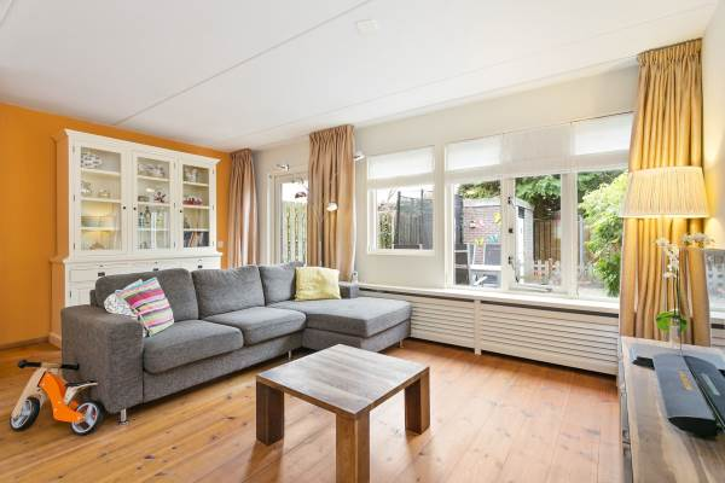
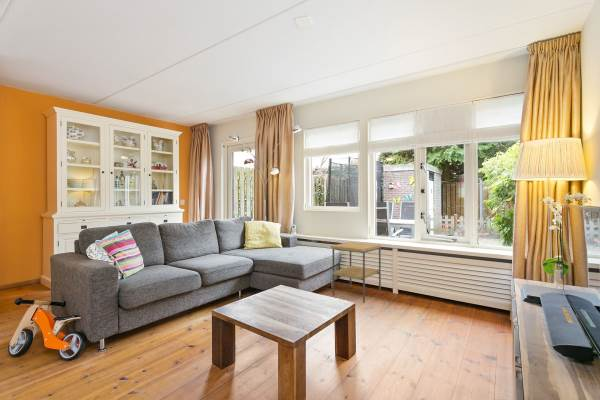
+ side table (355, 270)
